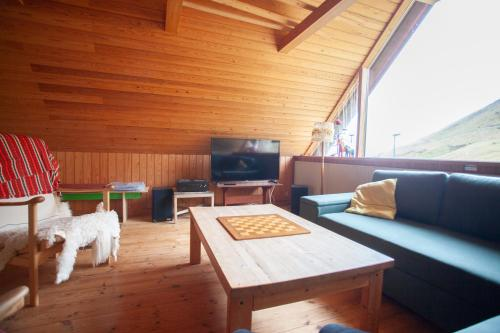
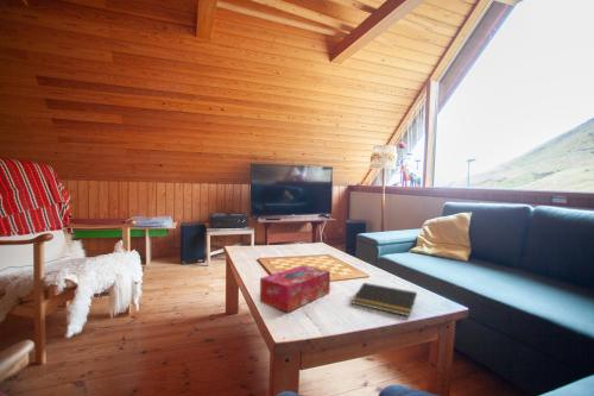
+ tissue box (296, 285)
+ notepad (384, 297)
